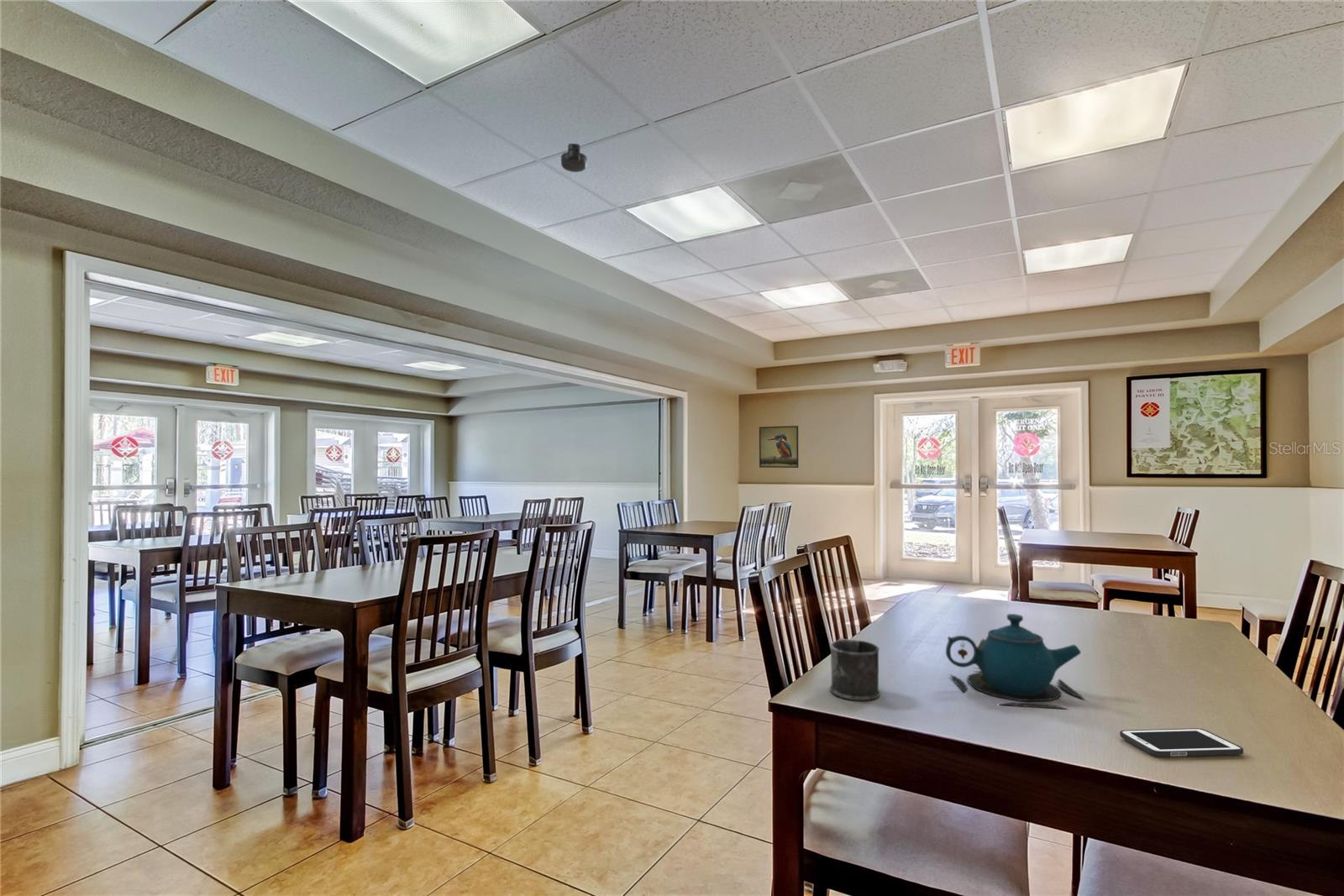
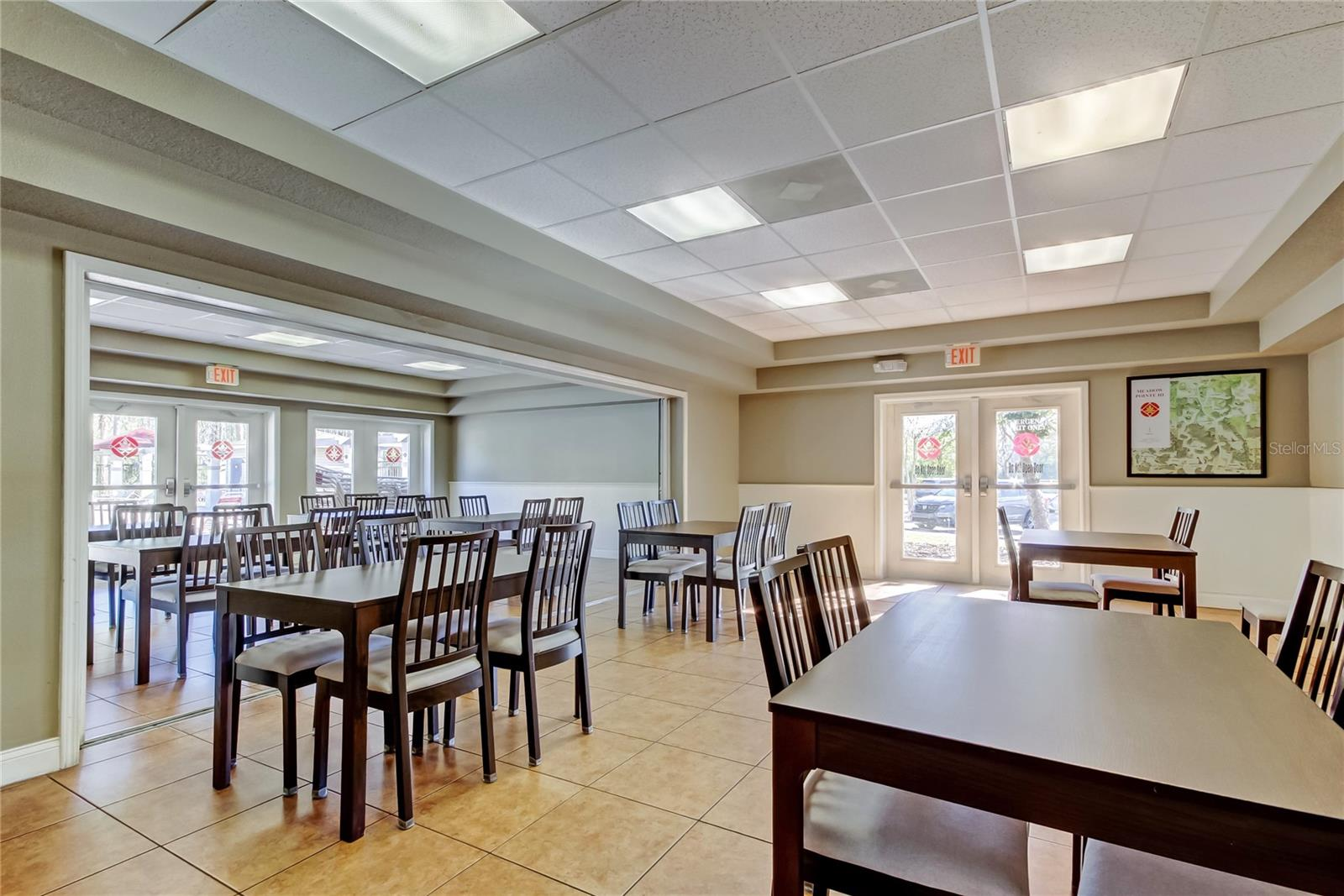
- mug (852, 667)
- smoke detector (574, 156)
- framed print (778, 447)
- teapot (1011, 650)
- cell phone (1179, 742)
